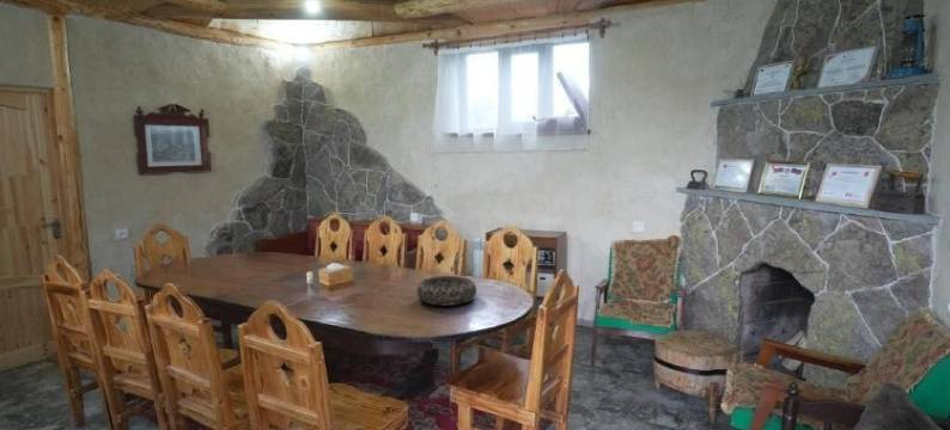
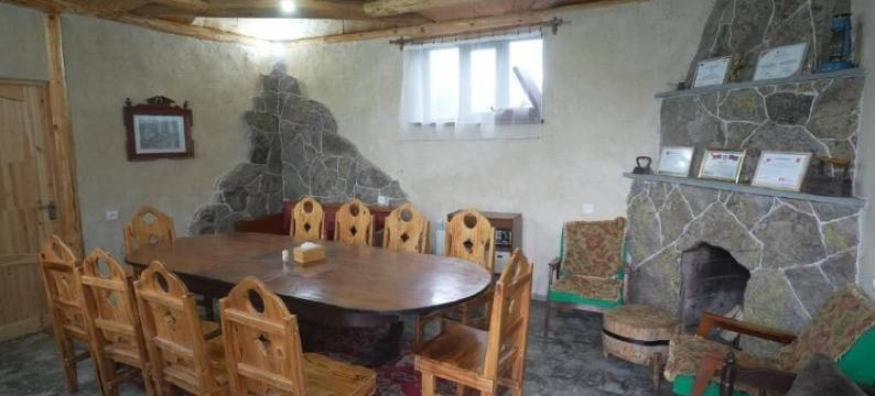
- decorative bowl (446, 290)
